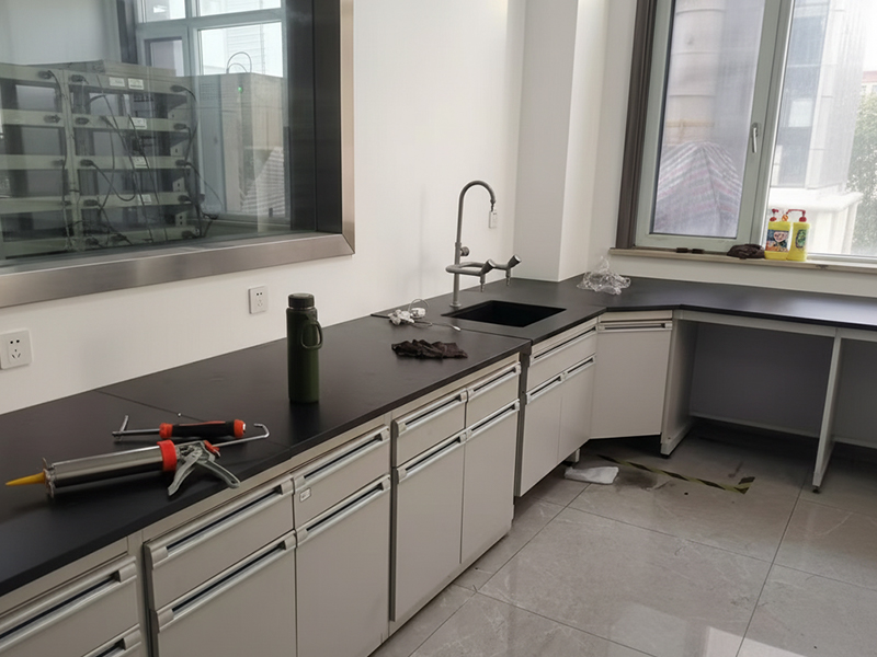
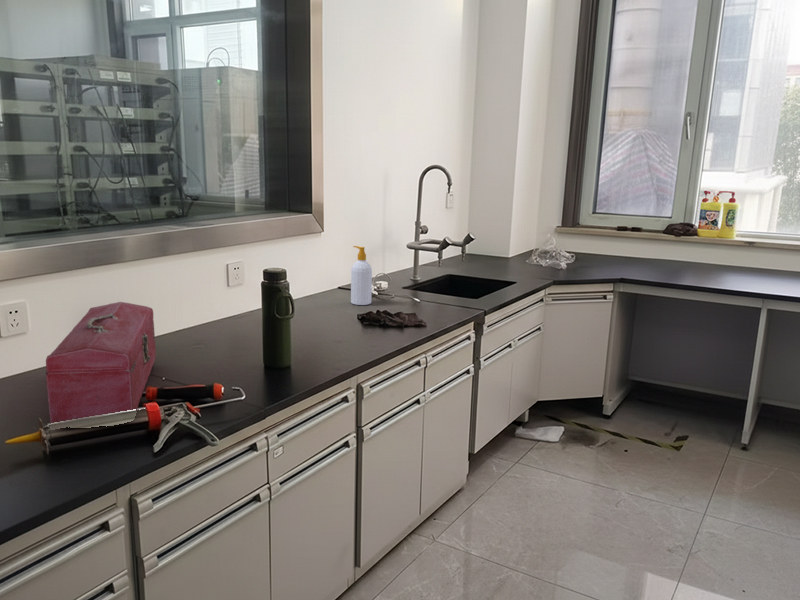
+ toolbox (110, 356)
+ soap bottle (360, 275)
